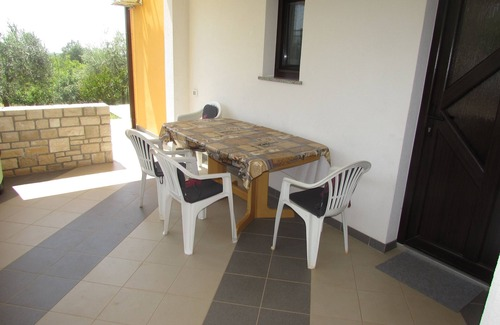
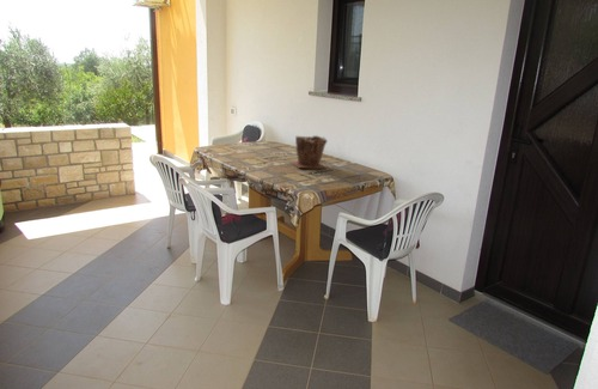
+ plant pot (310, 151)
